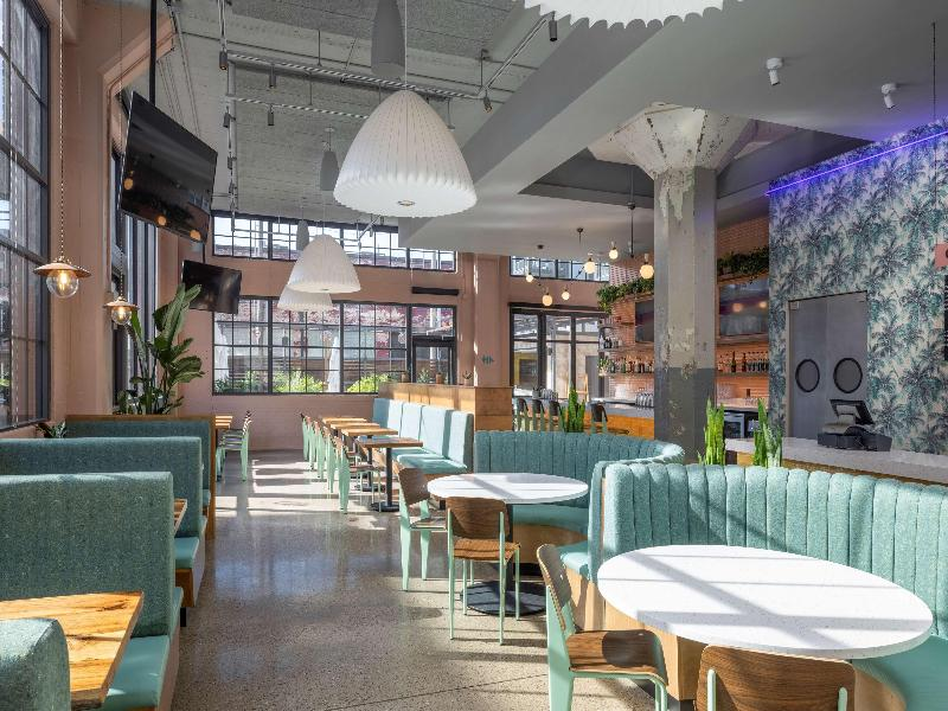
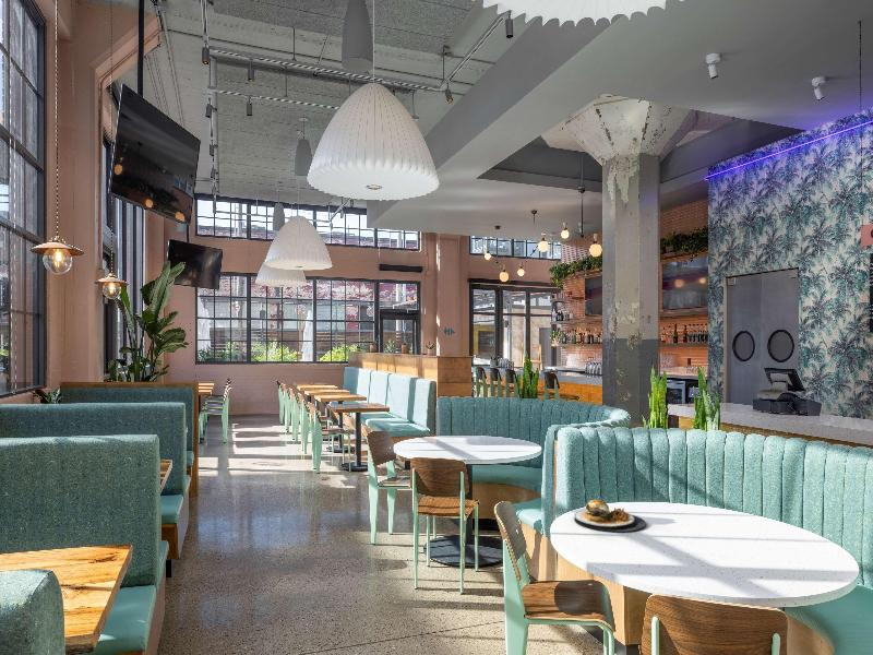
+ plate (609, 511)
